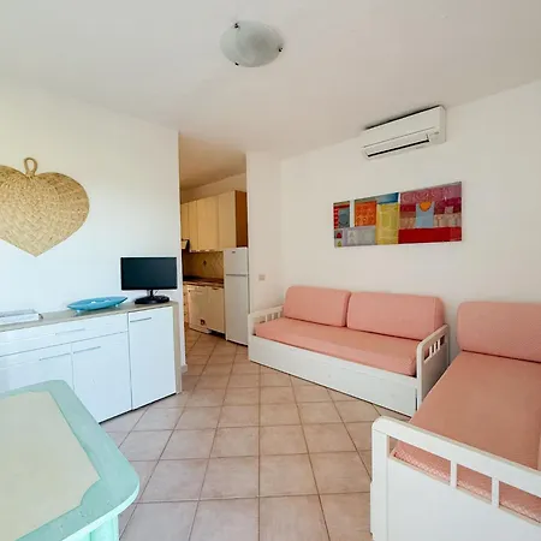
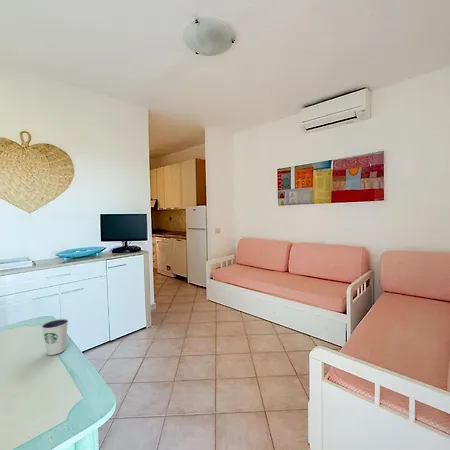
+ dixie cup (55, 337)
